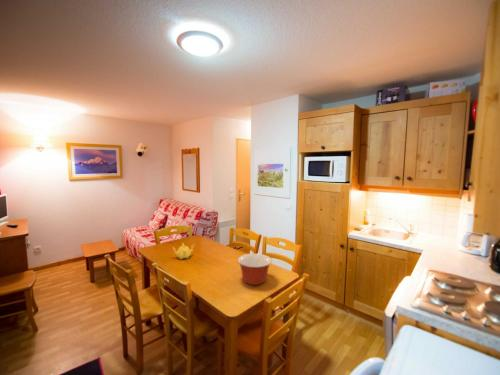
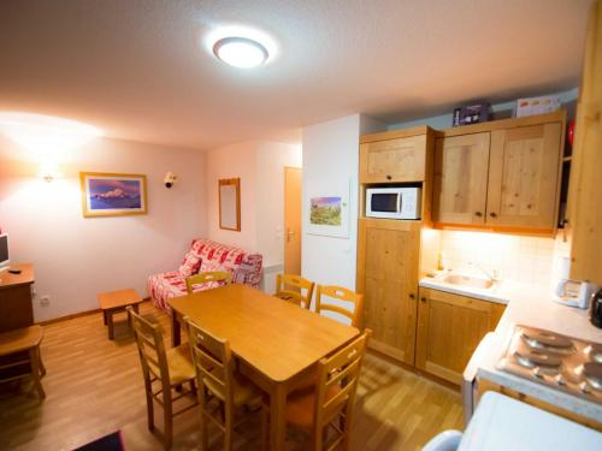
- mixing bowl (254, 270)
- teapot (183, 251)
